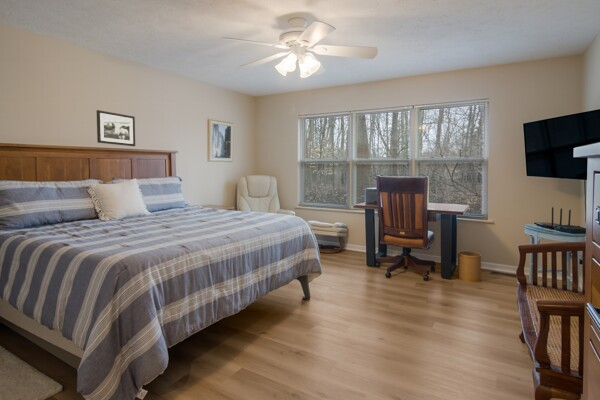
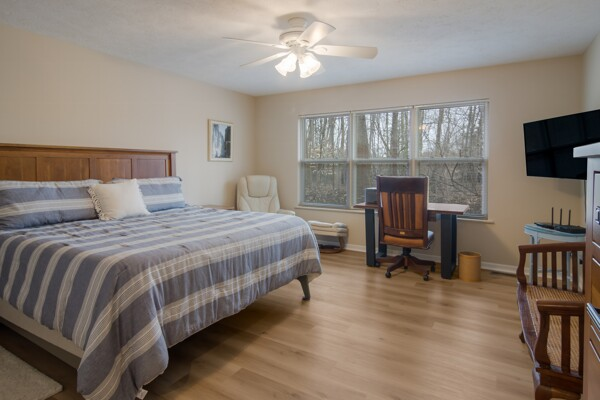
- picture frame (116, 129)
